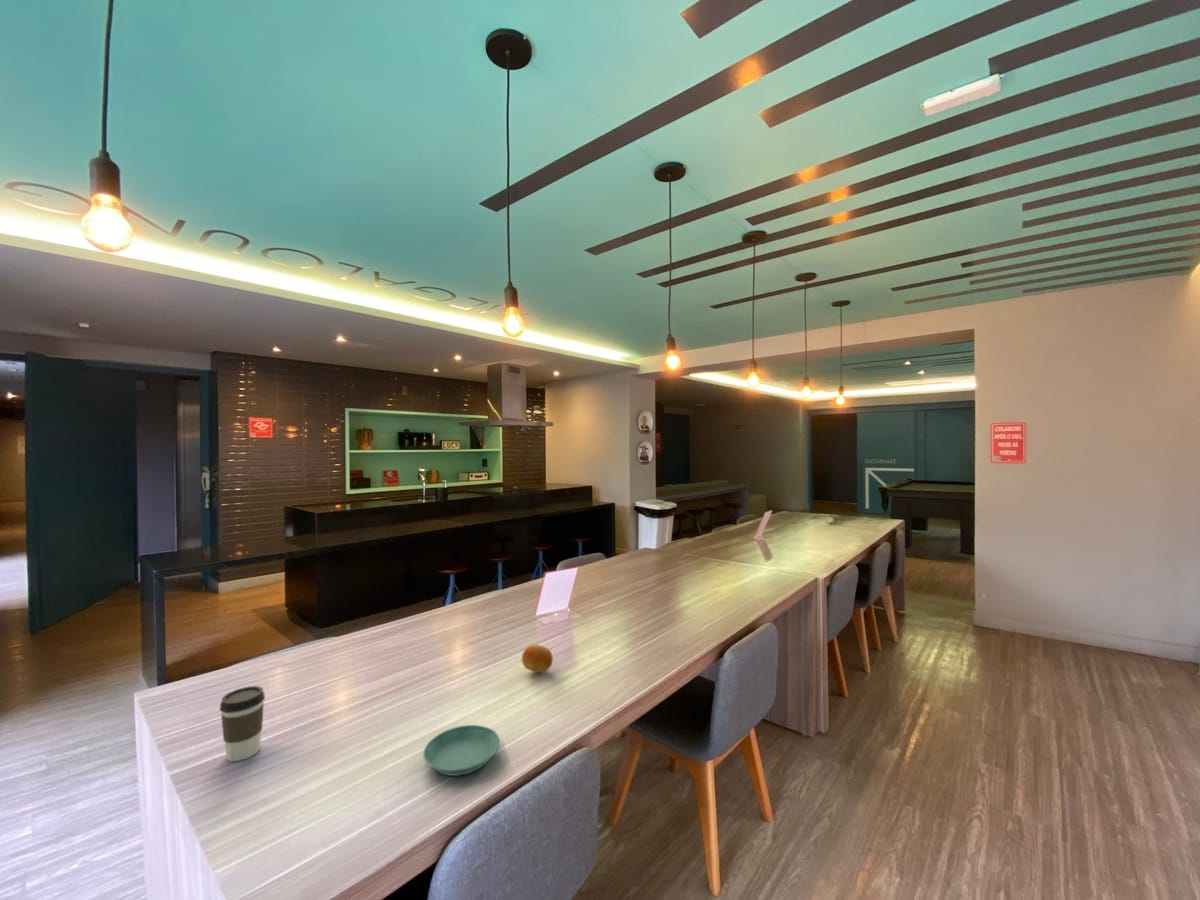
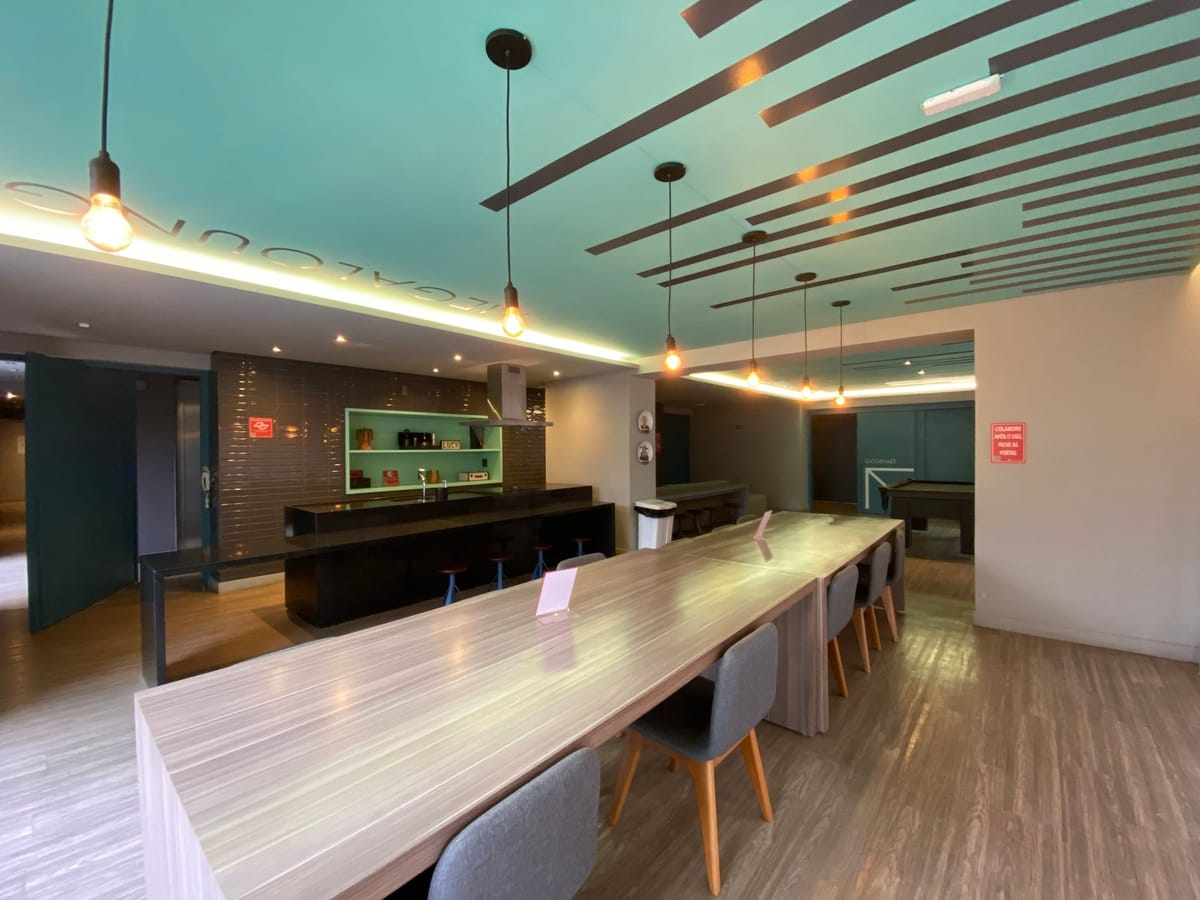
- coffee cup (243, 723)
- saucer (462, 752)
- fruit (537, 658)
